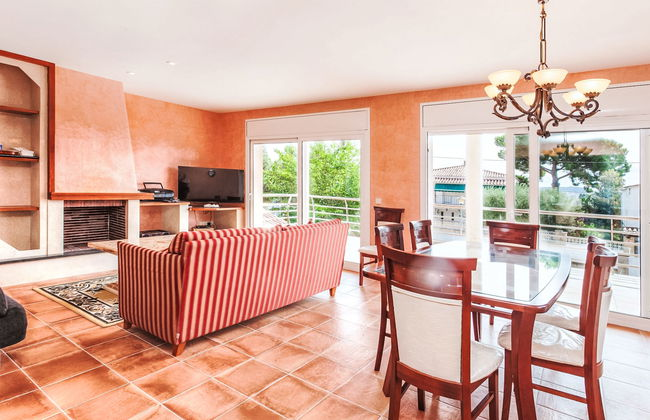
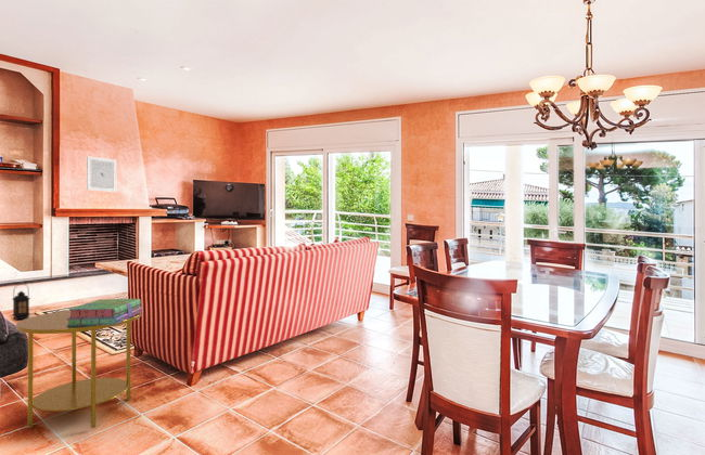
+ stack of books (106, 310)
+ side table (75, 364)
+ lantern (21, 301)
+ wall art (102, 174)
